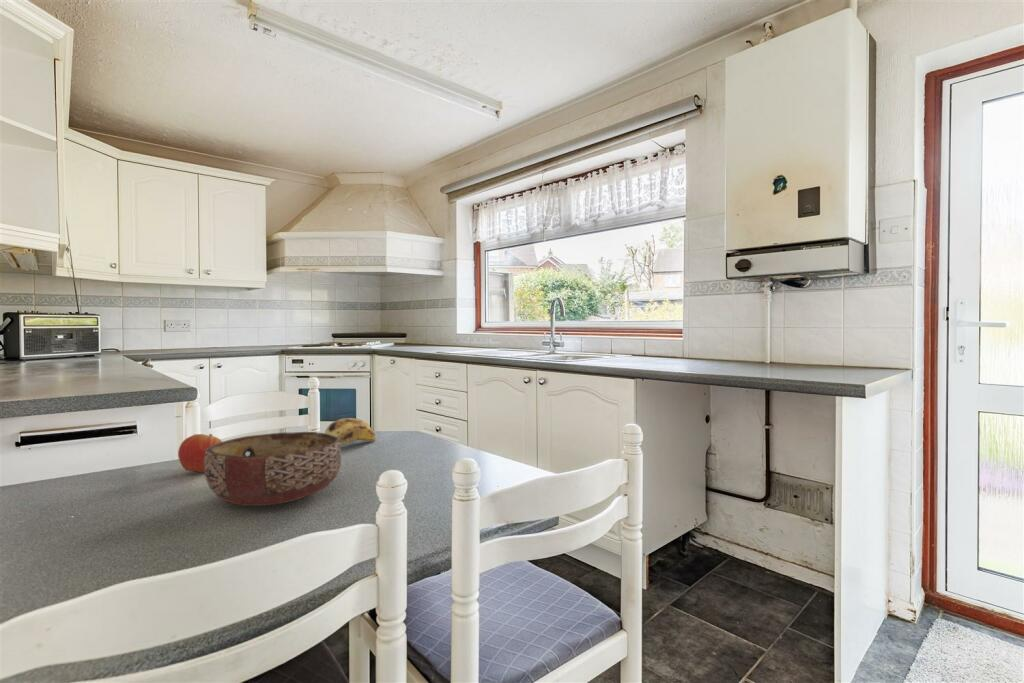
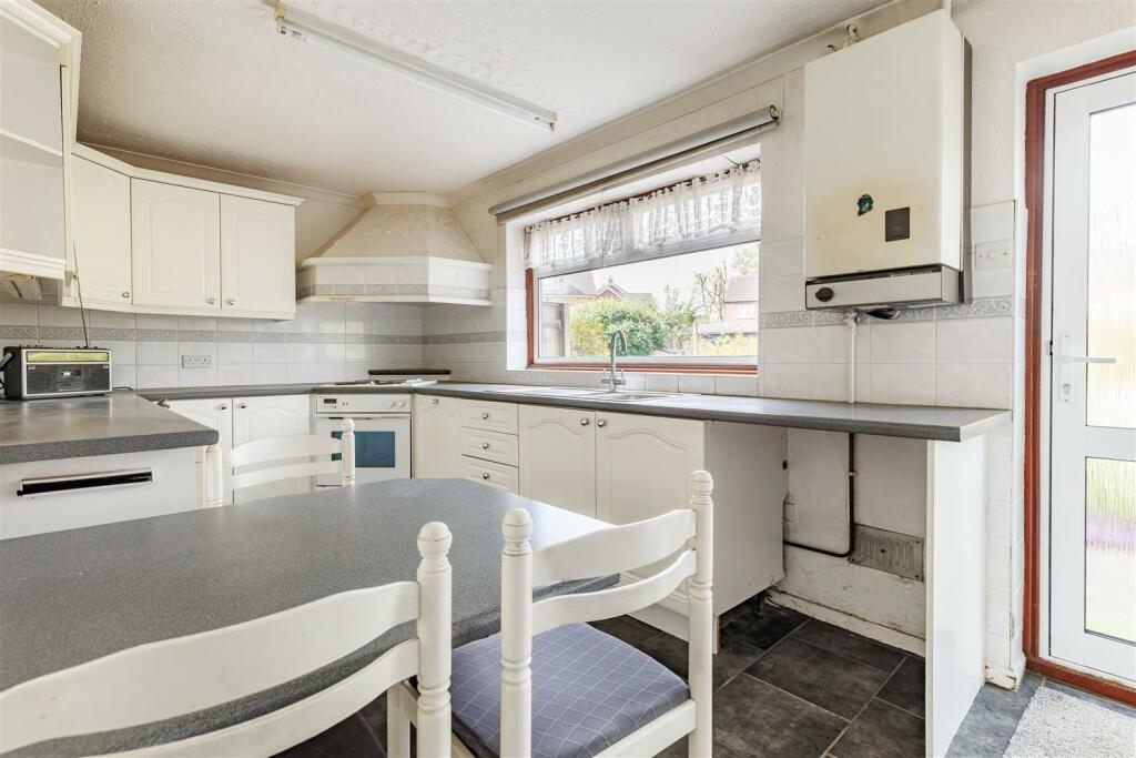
- banana (348, 433)
- bowl (277, 468)
- apple (202, 452)
